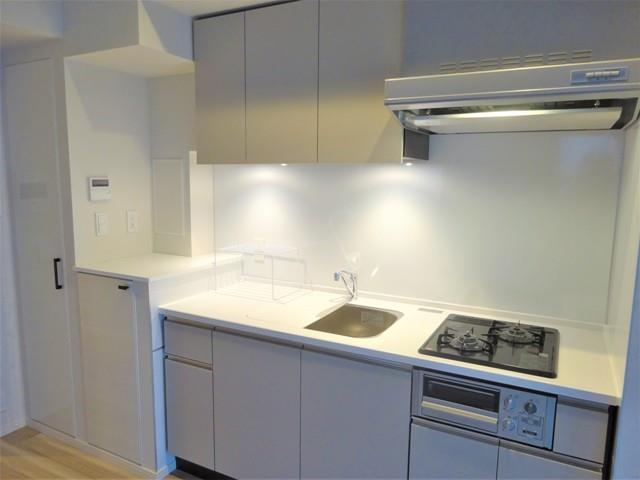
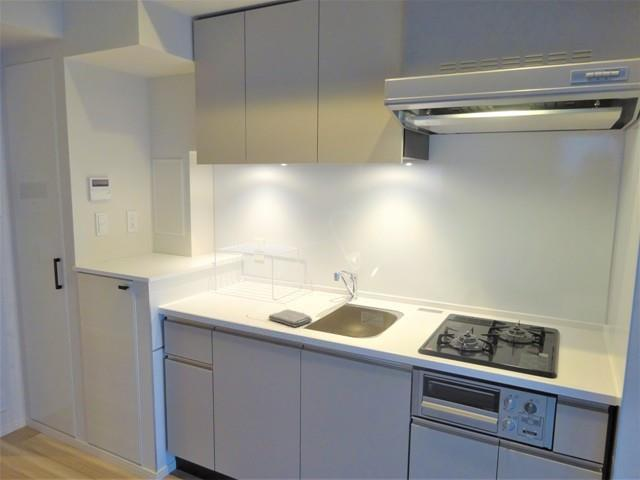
+ washcloth (290, 317)
